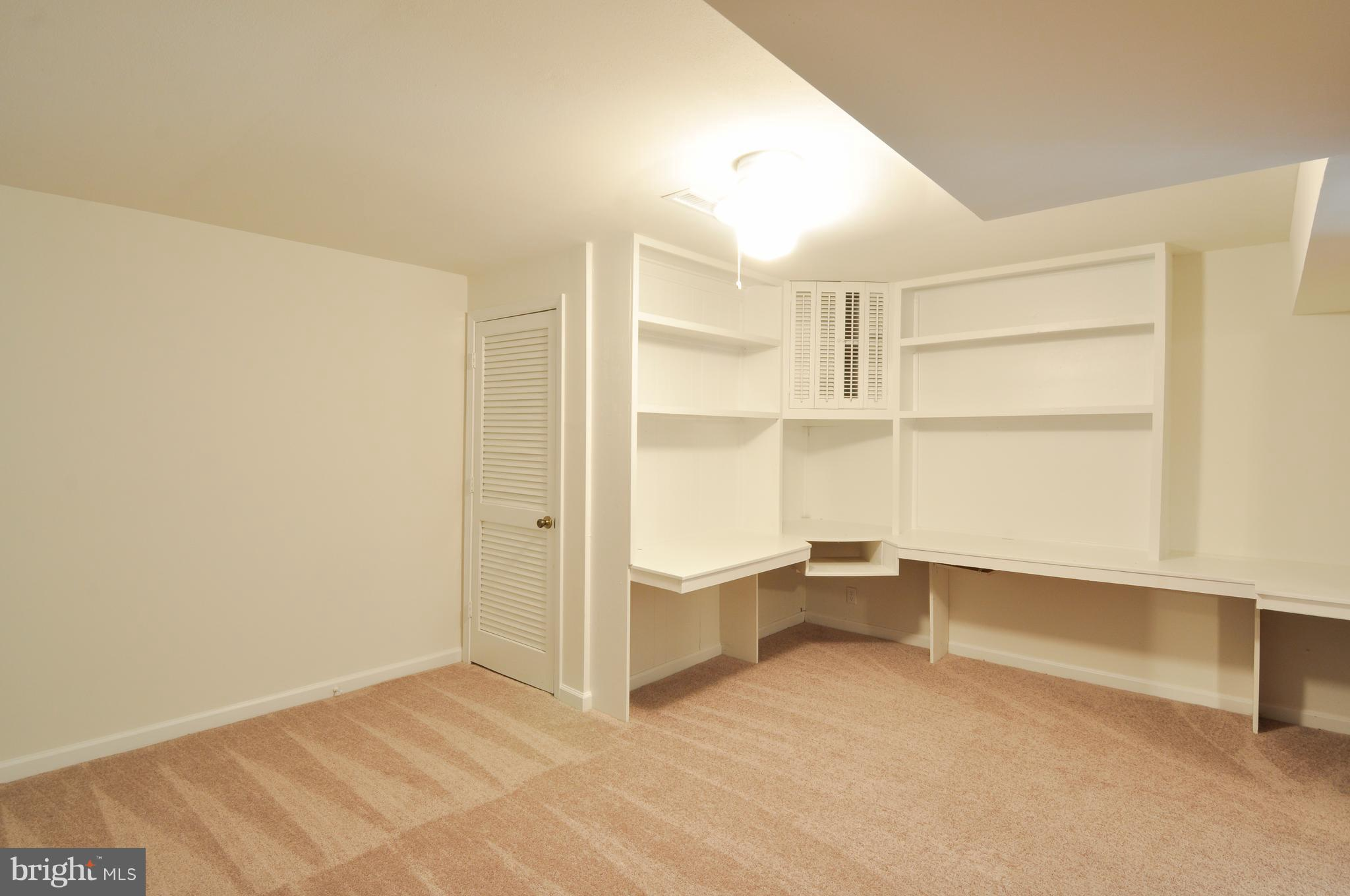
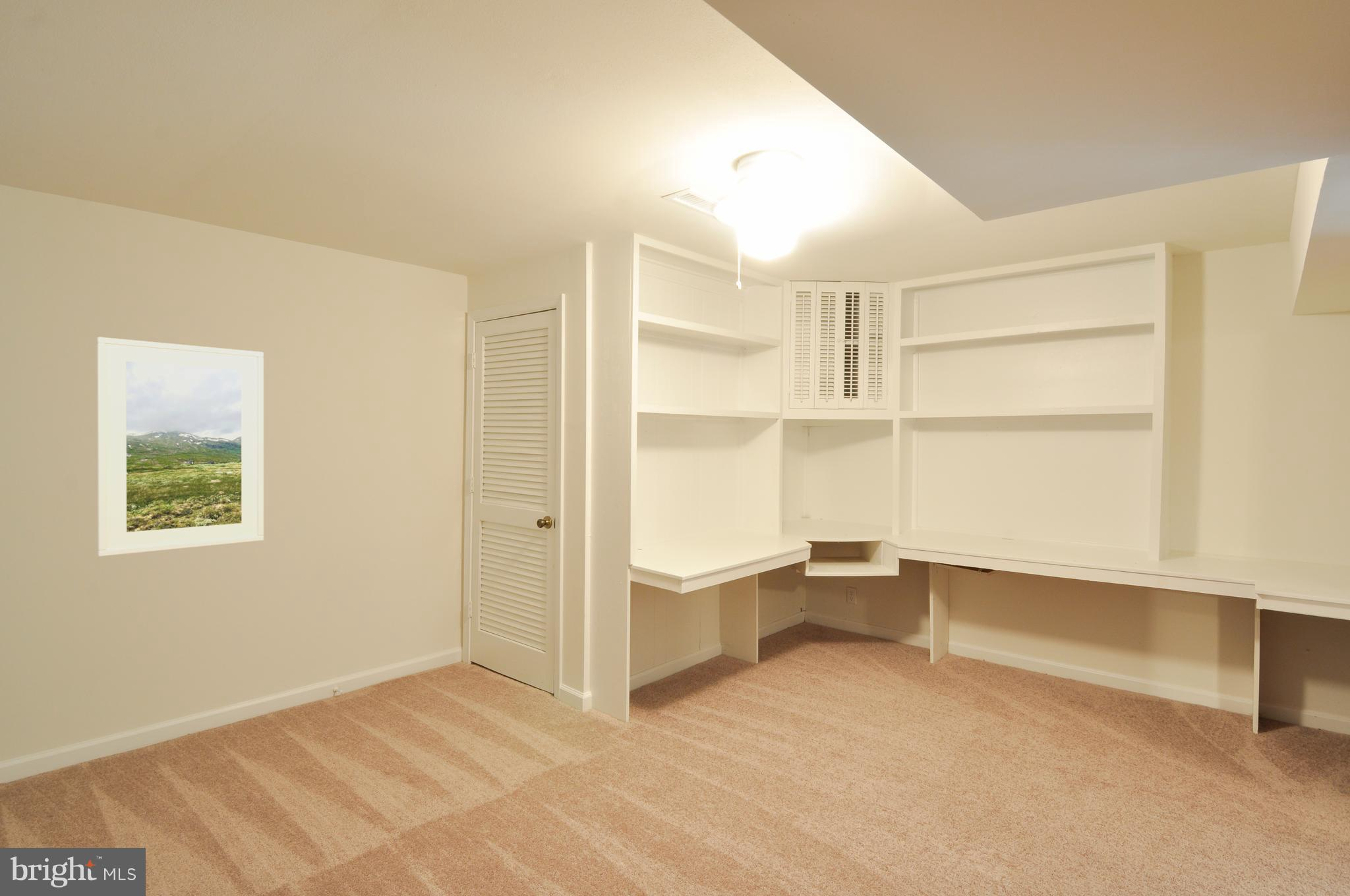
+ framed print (187, 446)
